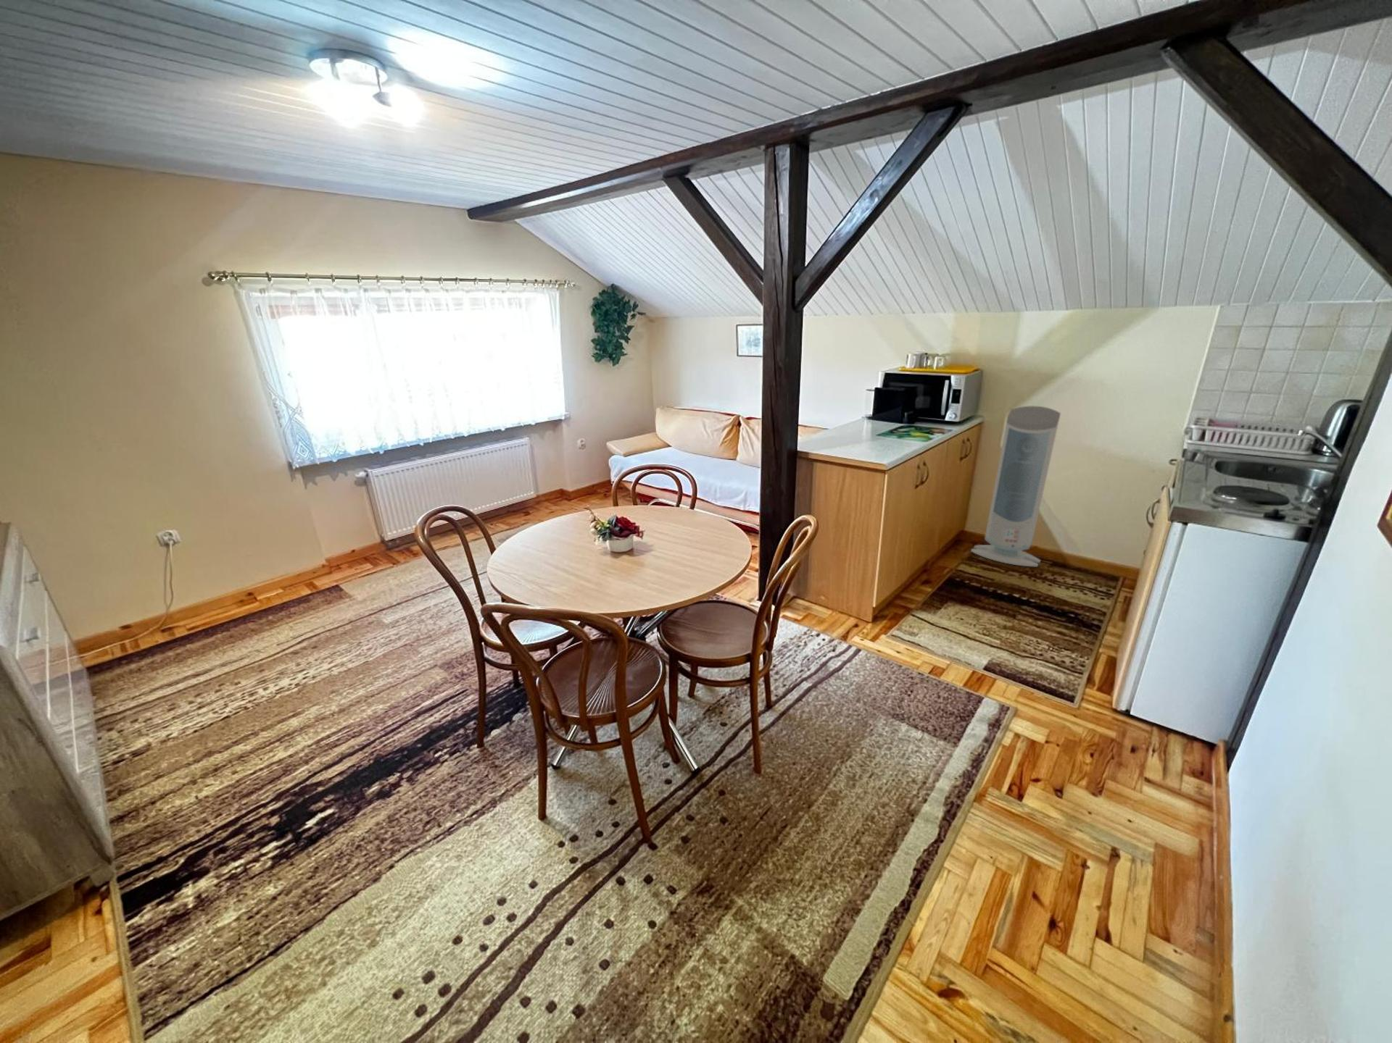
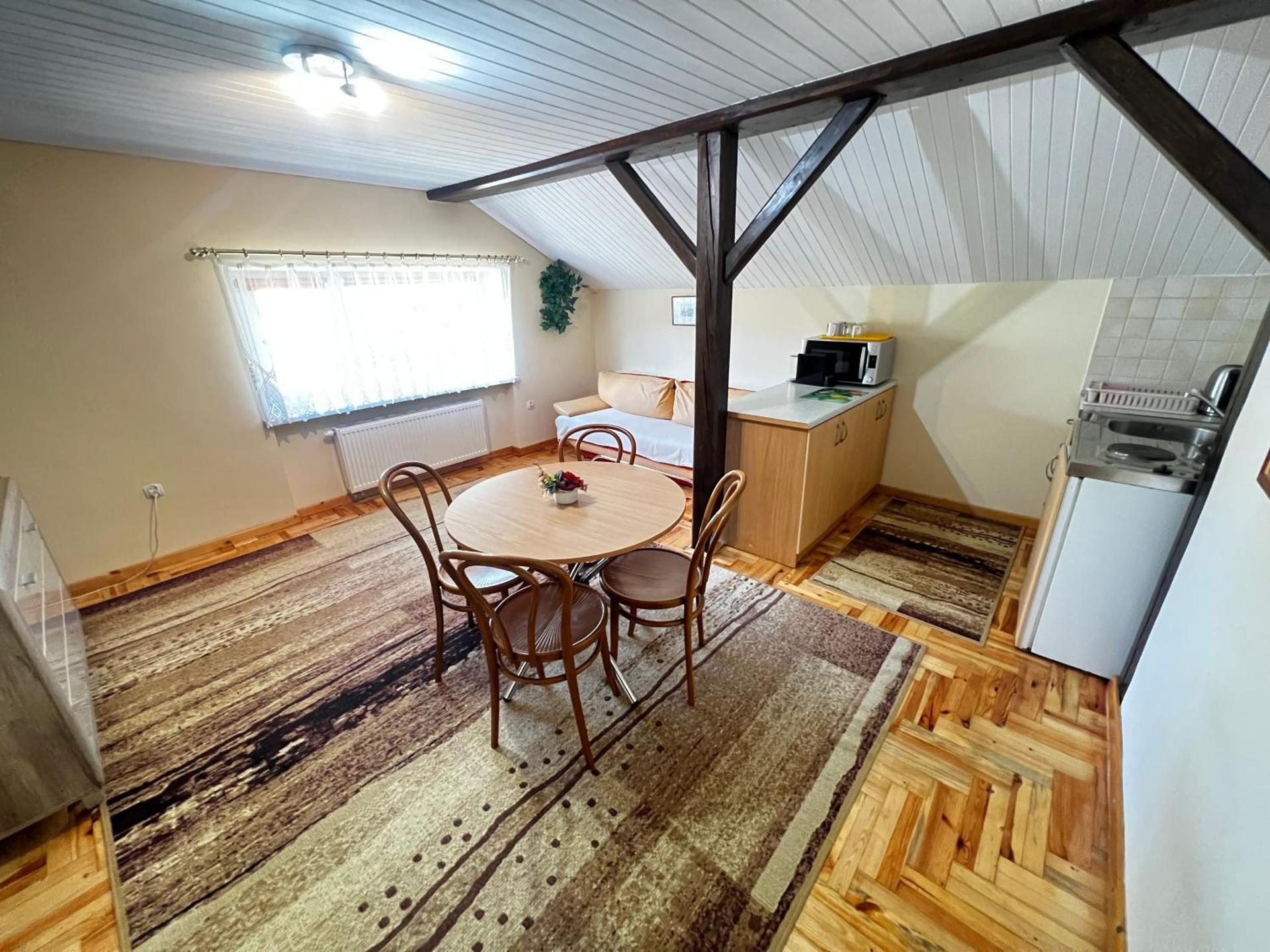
- air purifier (1018, 485)
